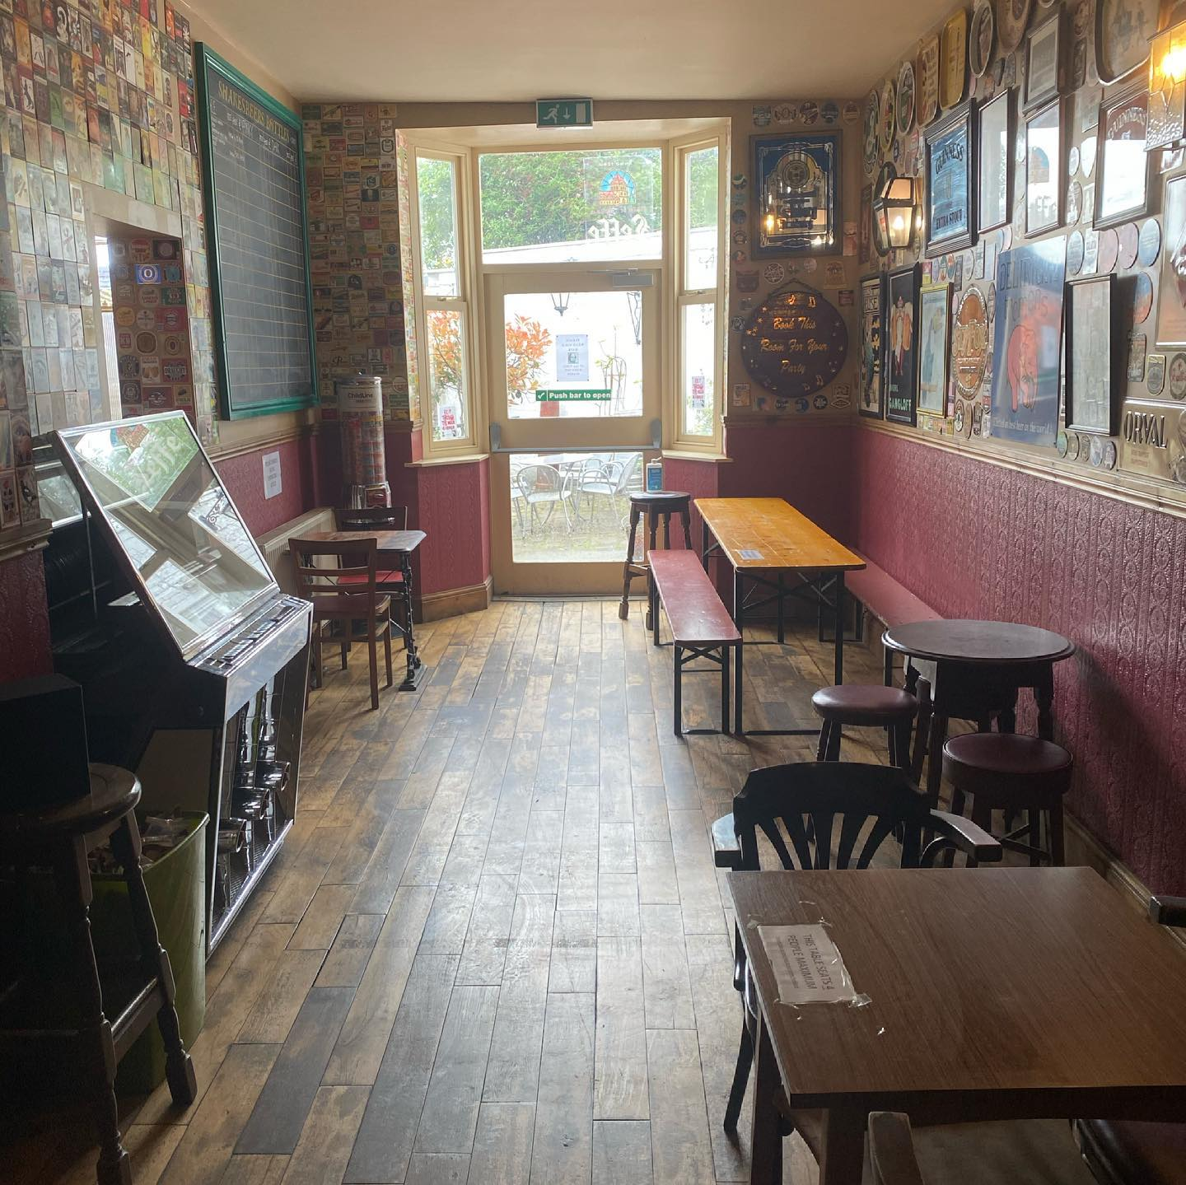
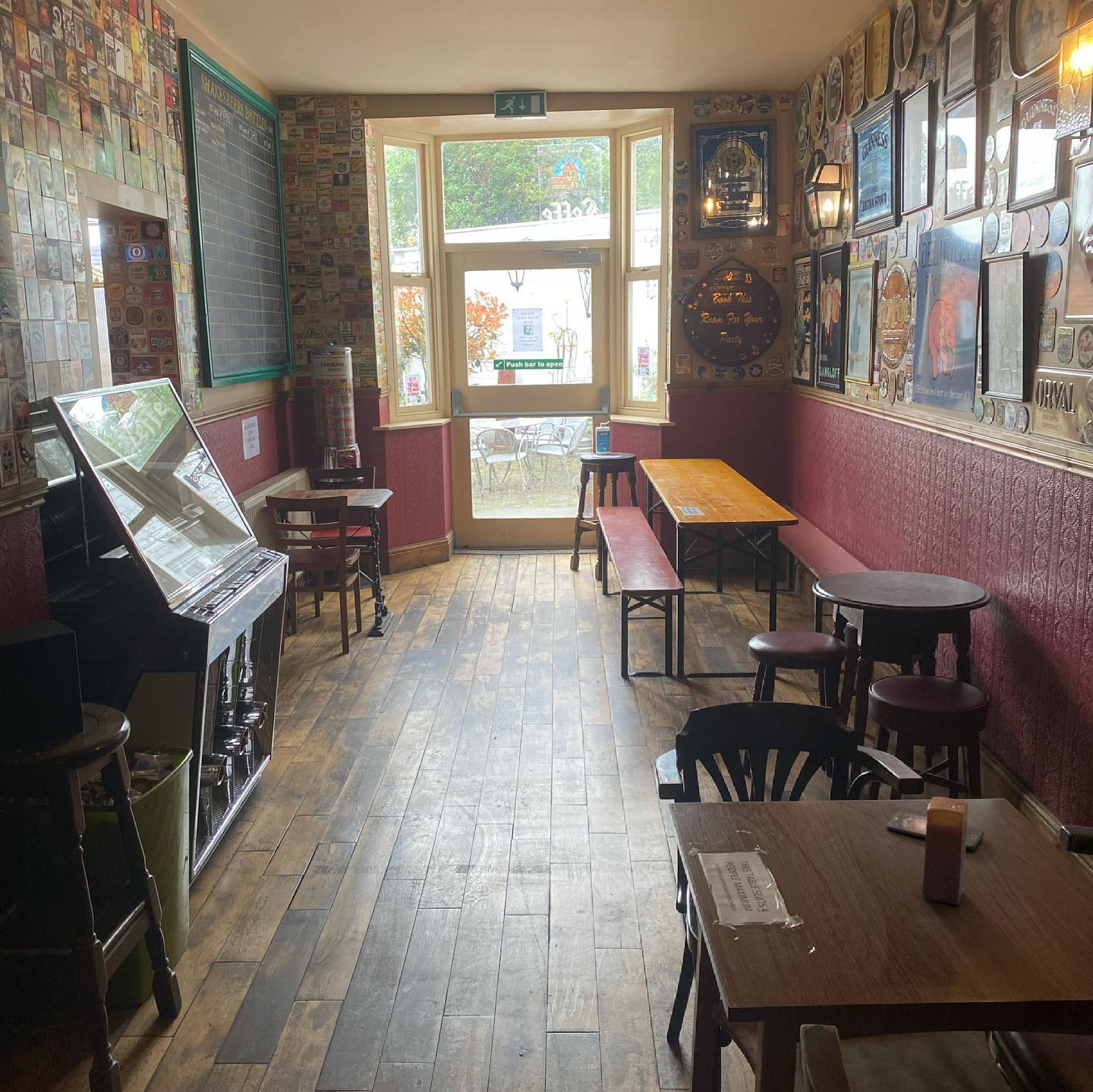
+ candle (945, 848)
+ smartphone (925, 829)
